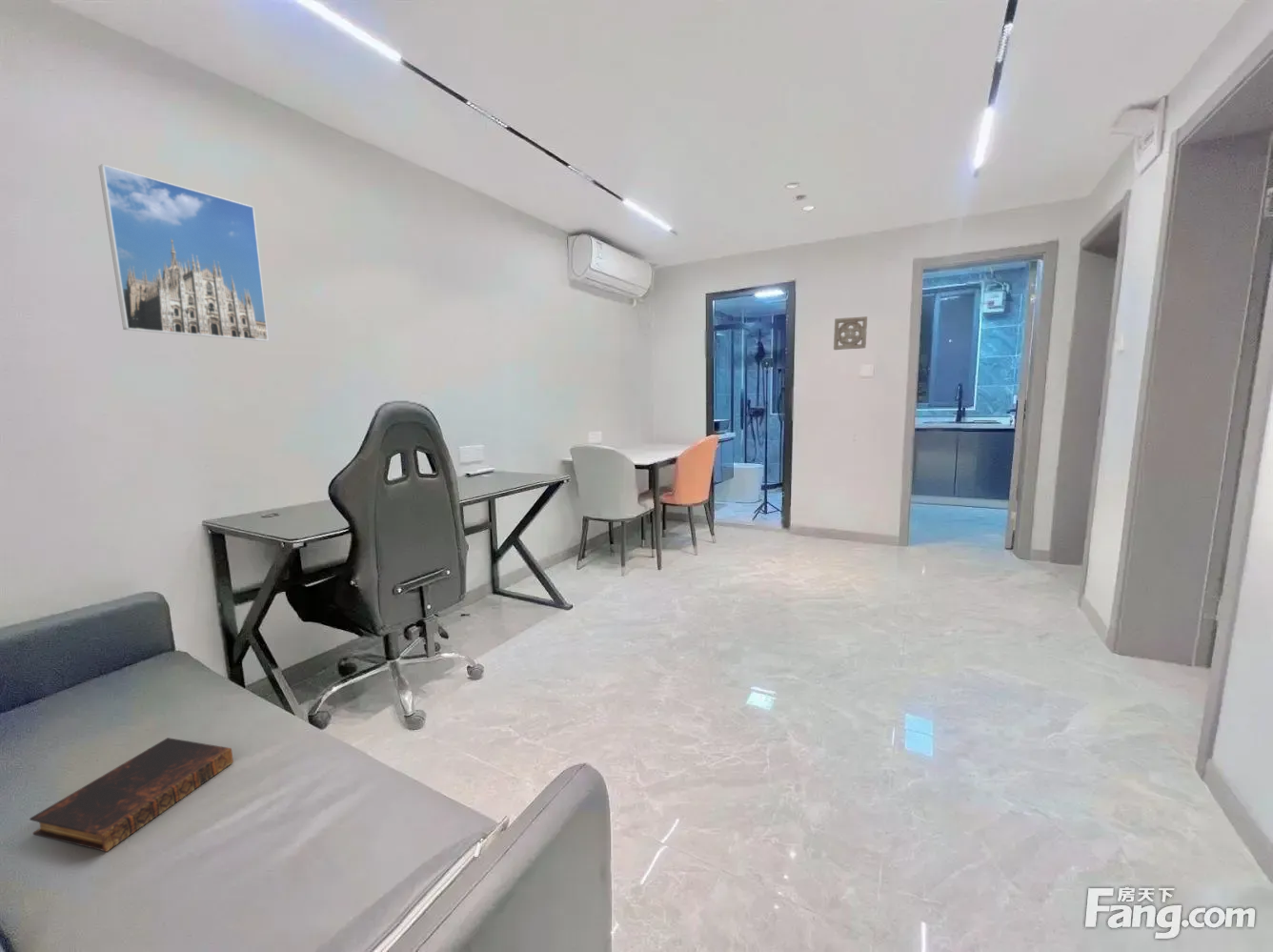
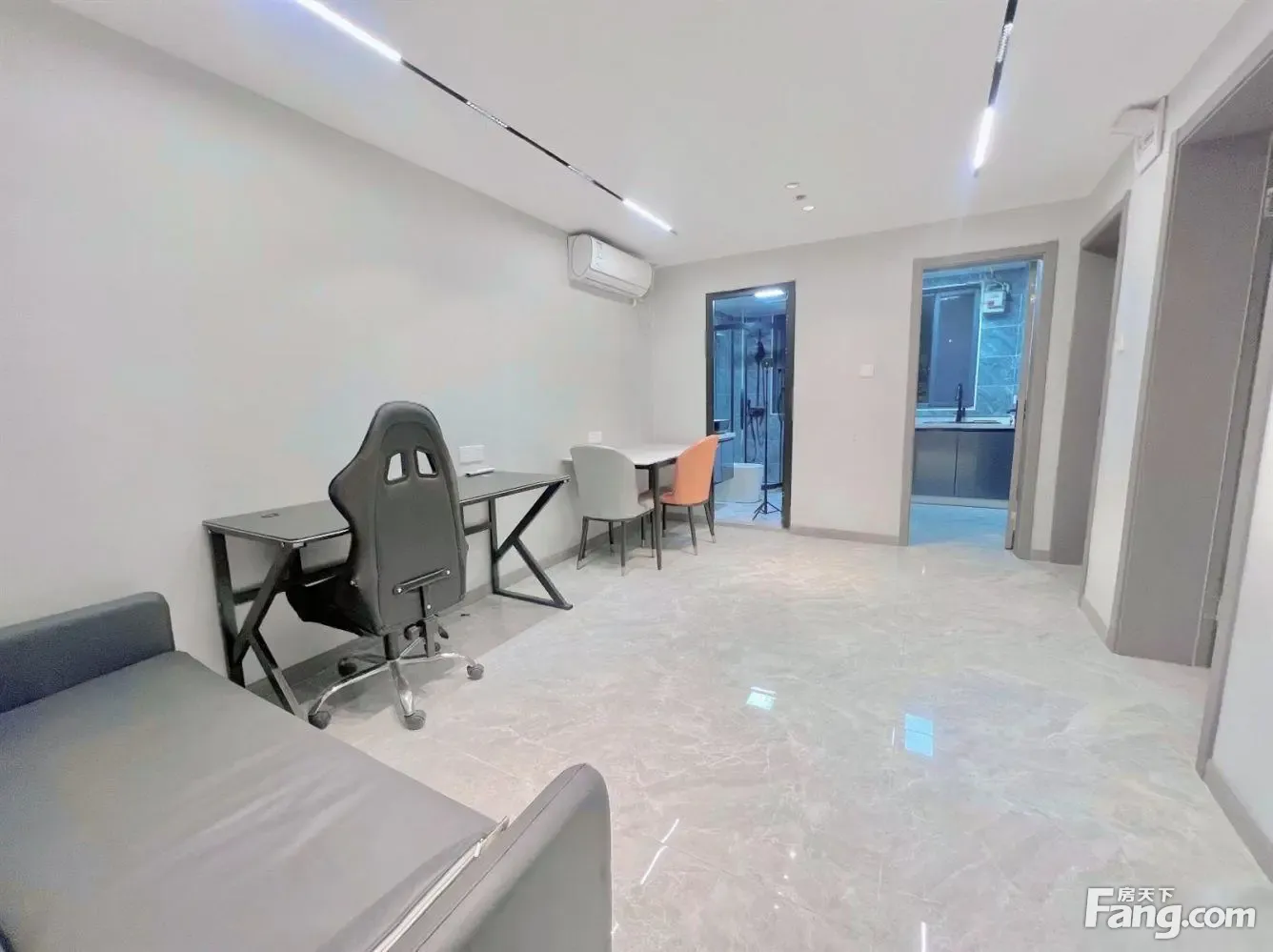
- wall ornament (850, 334)
- book (140, 787)
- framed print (192, 263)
